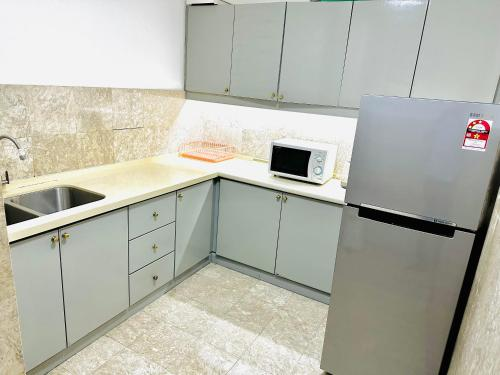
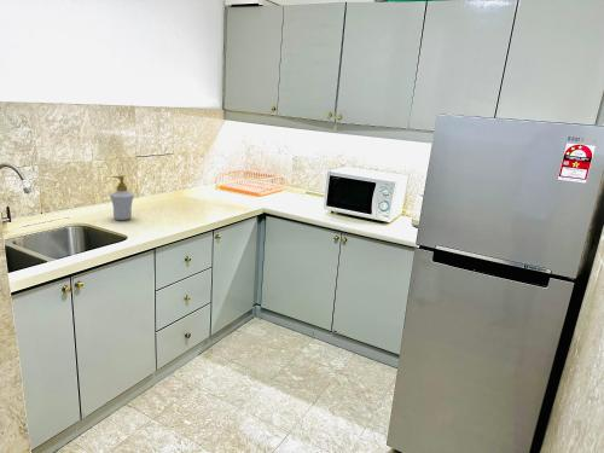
+ soap bottle (122, 197)
